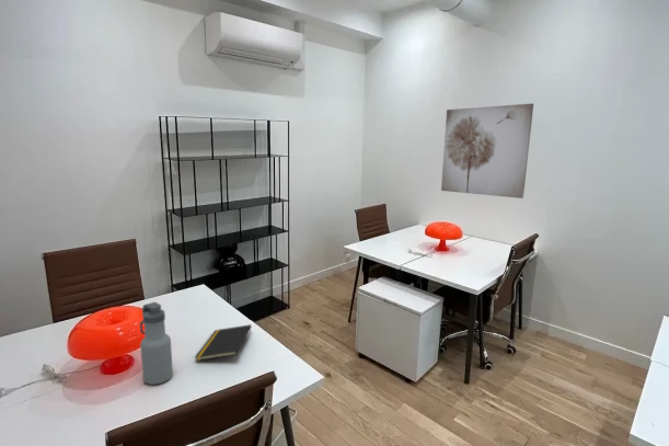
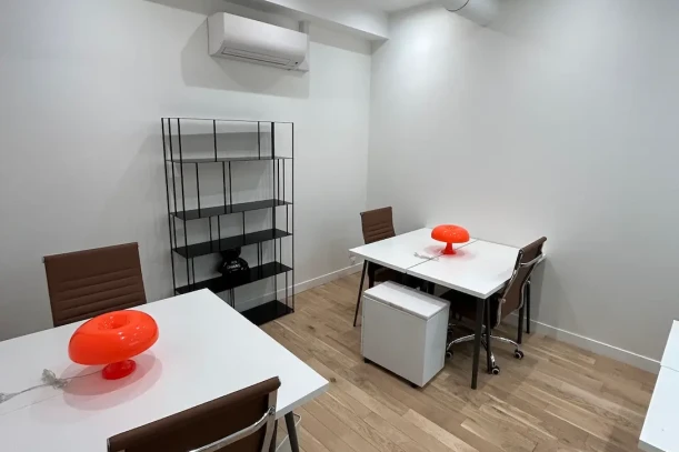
- notepad (224, 341)
- wall art (483, 151)
- water bottle (155, 341)
